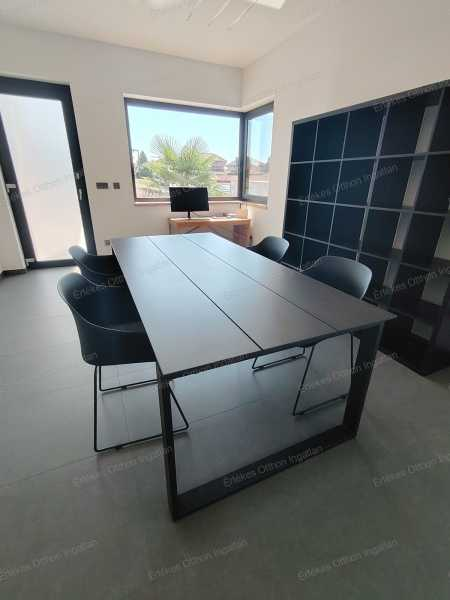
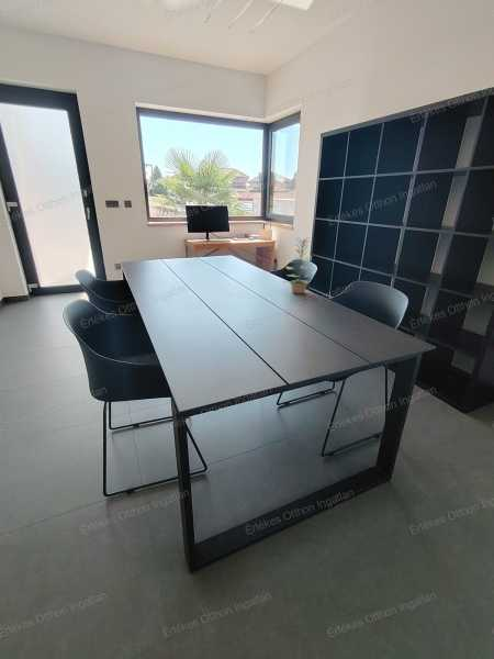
+ plant (299, 265)
